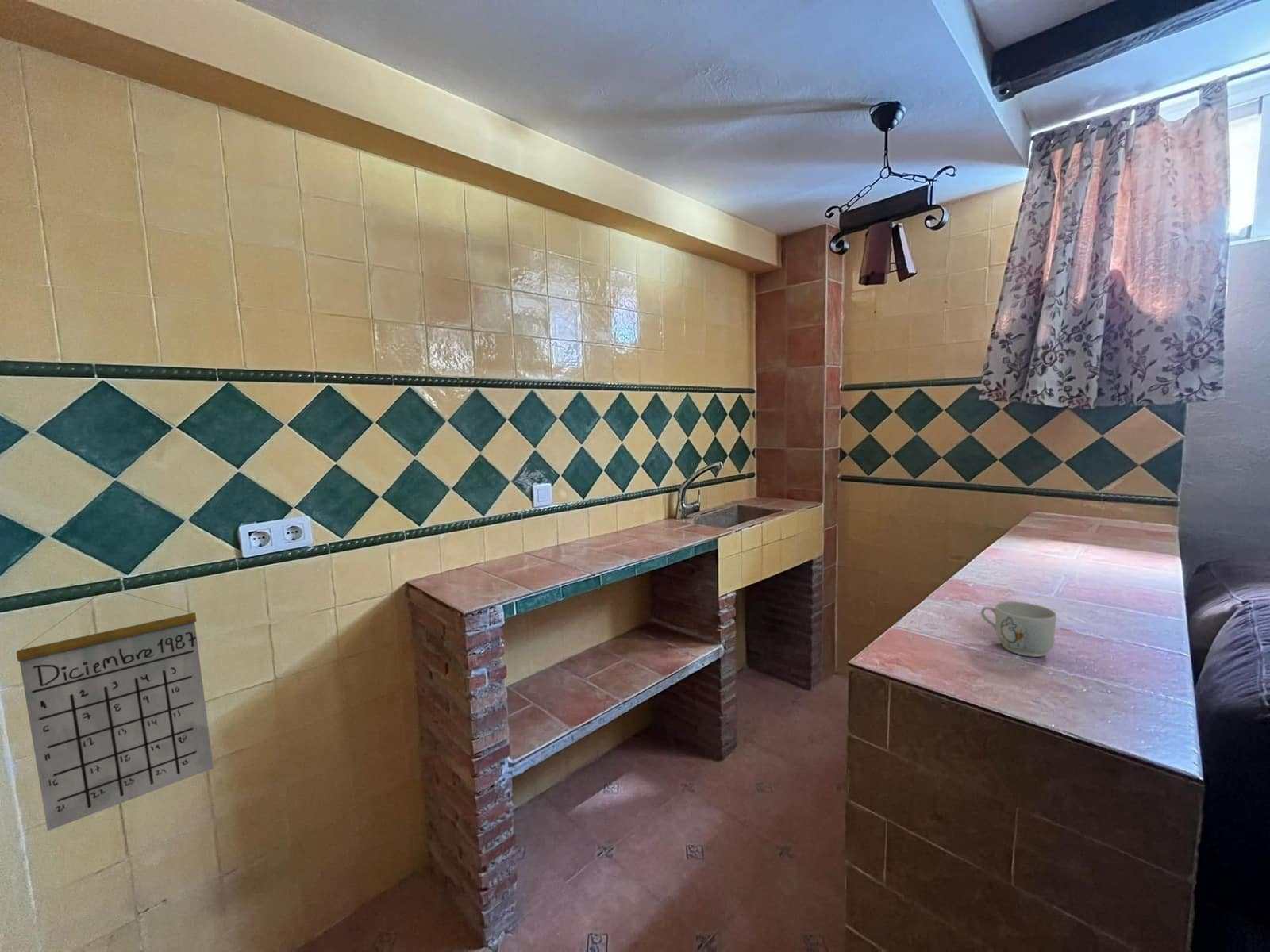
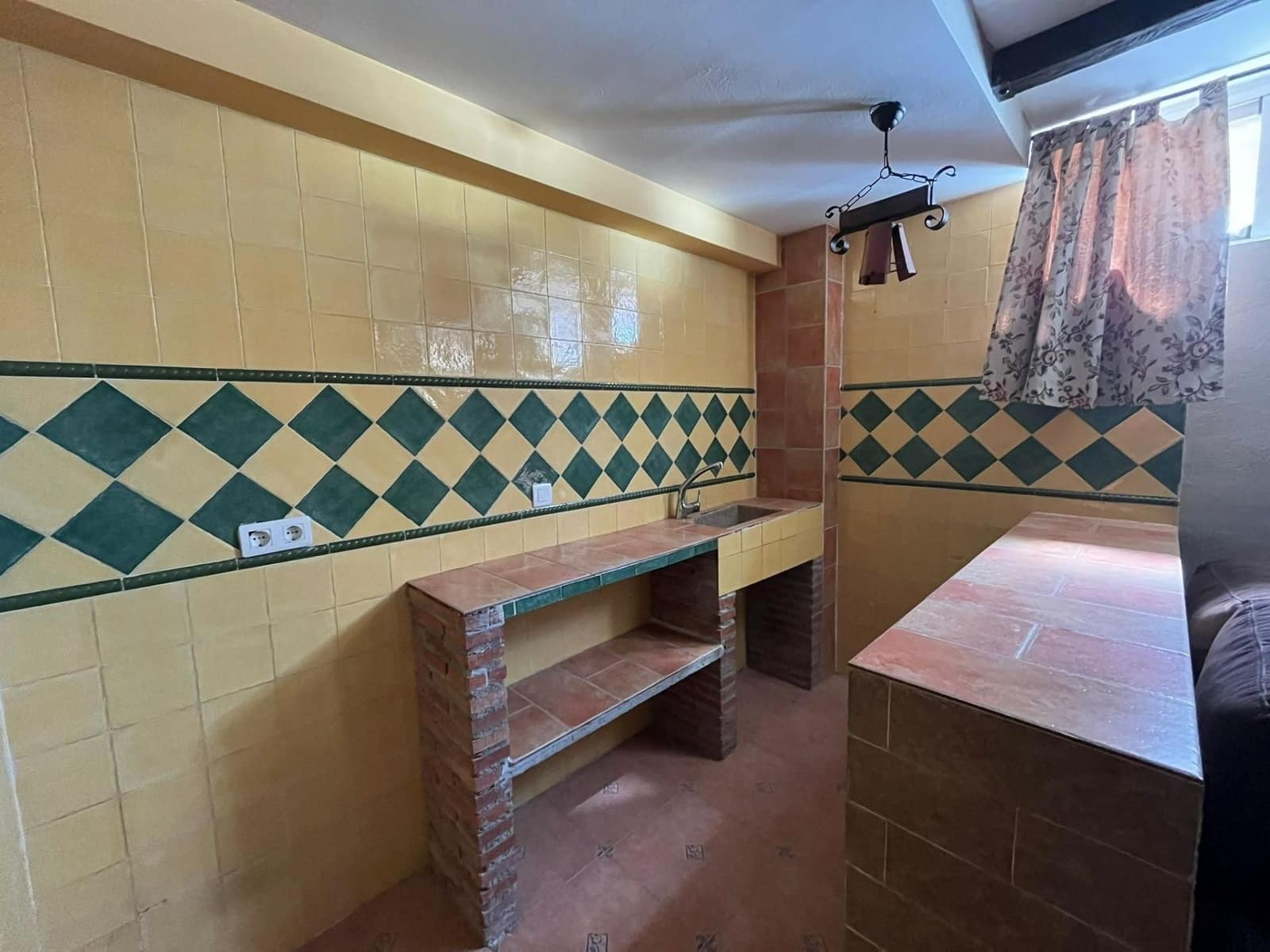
- calendar (122, 694)
- mug (1016, 627)
